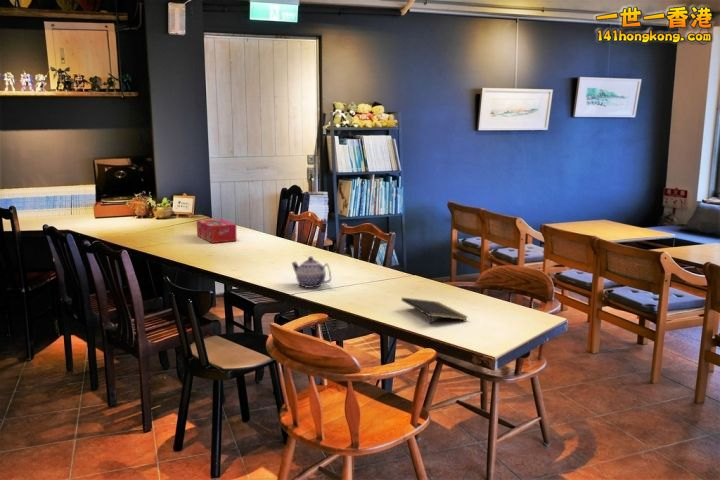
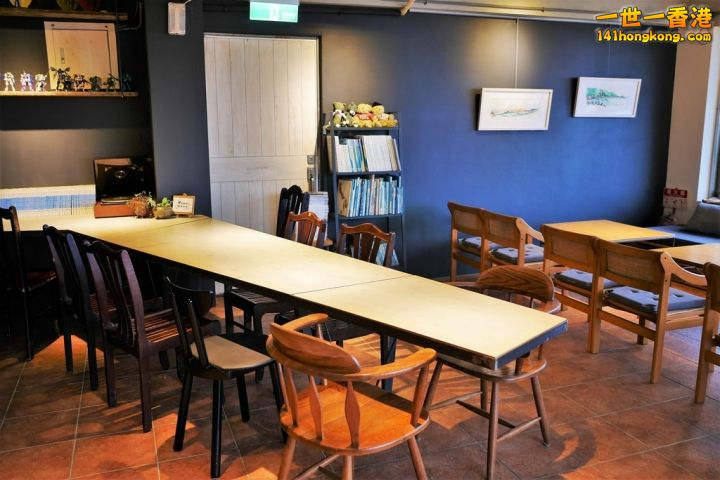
- teapot (311, 271)
- notepad (433, 308)
- tissue box (216, 230)
